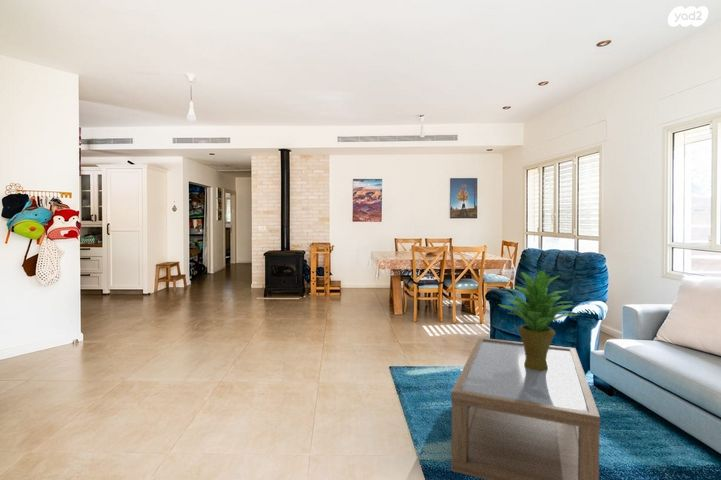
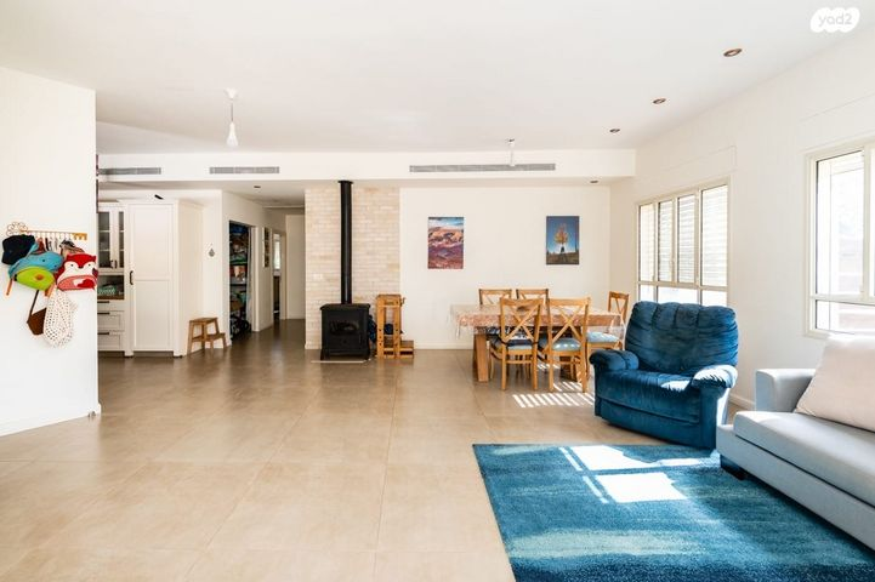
- coffee table (522, 400)
- potted plant (535, 316)
